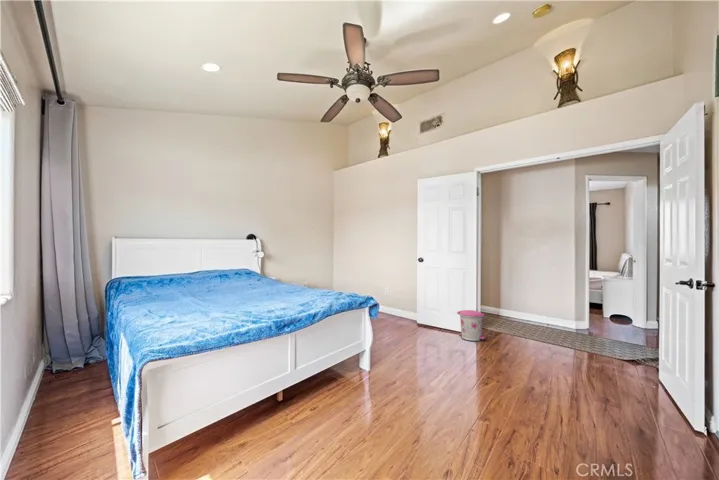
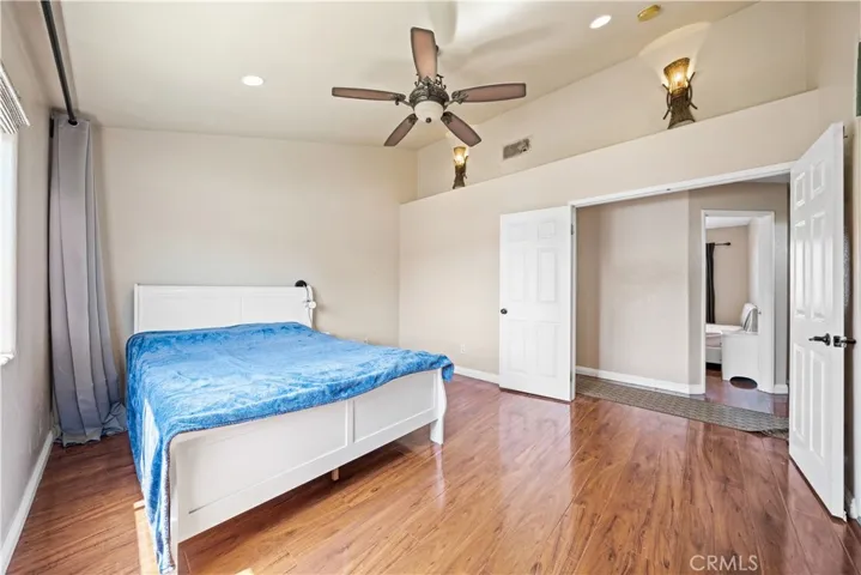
- trash can (471, 324)
